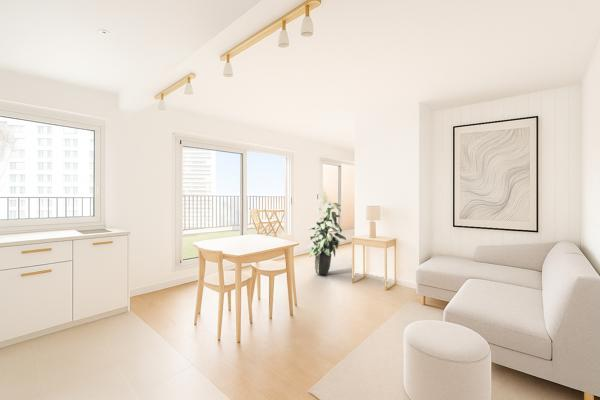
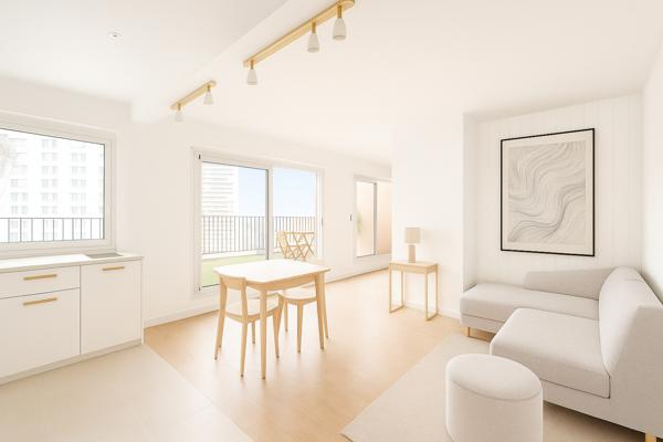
- indoor plant (324, 236)
